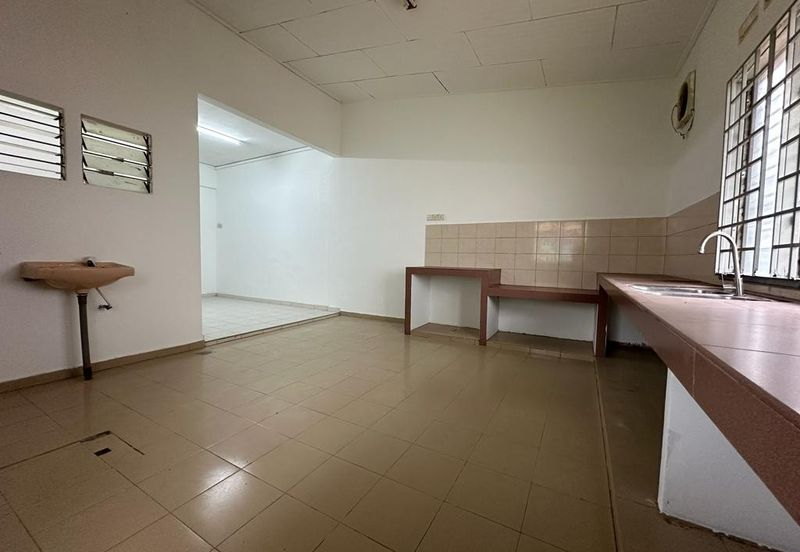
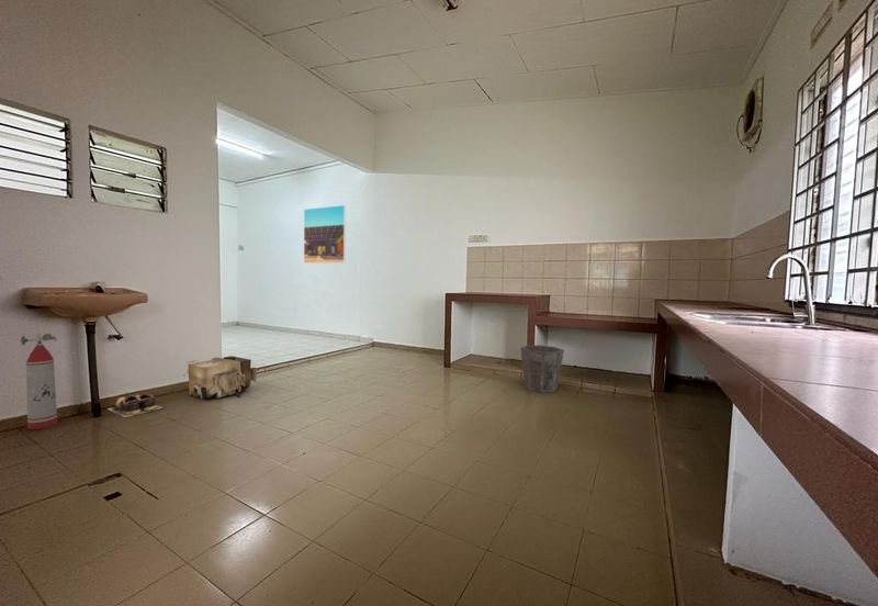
+ cardboard box (221, 377)
+ shoes (135, 401)
+ waste bin (541, 368)
+ fire extinguisher (41, 379)
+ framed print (324, 235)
